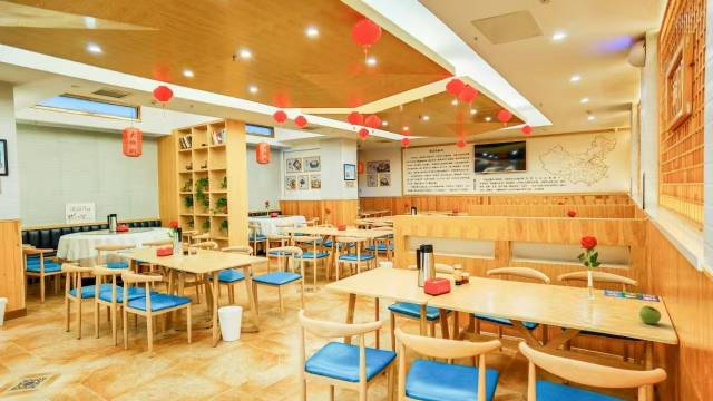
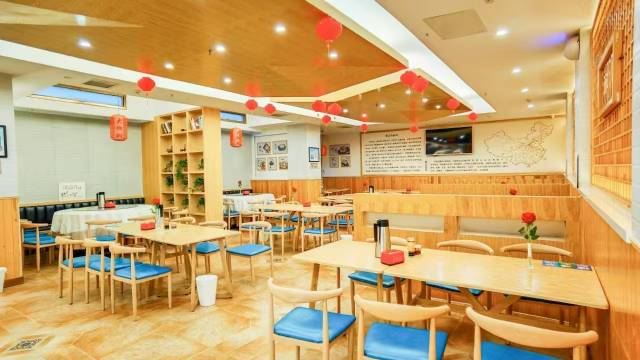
- fruit (649, 314)
